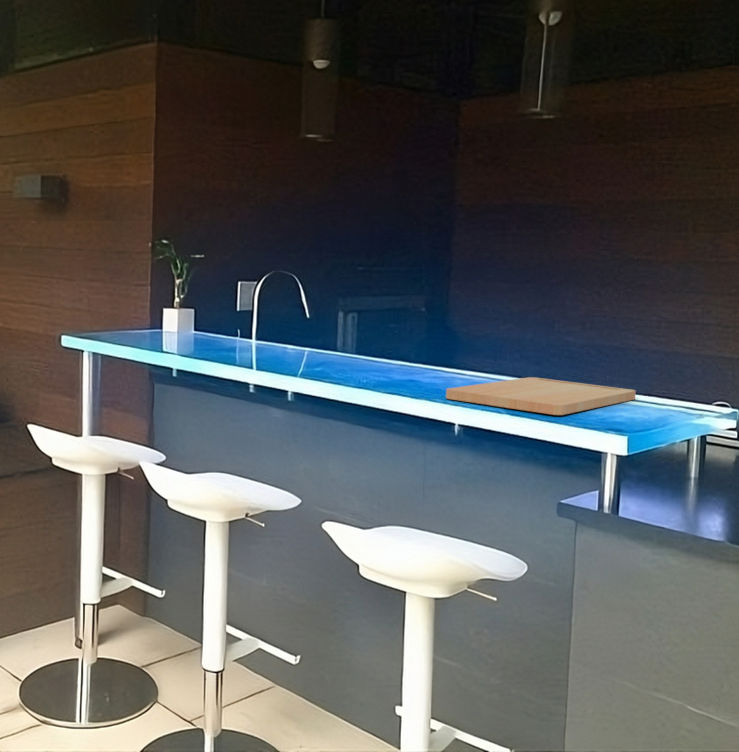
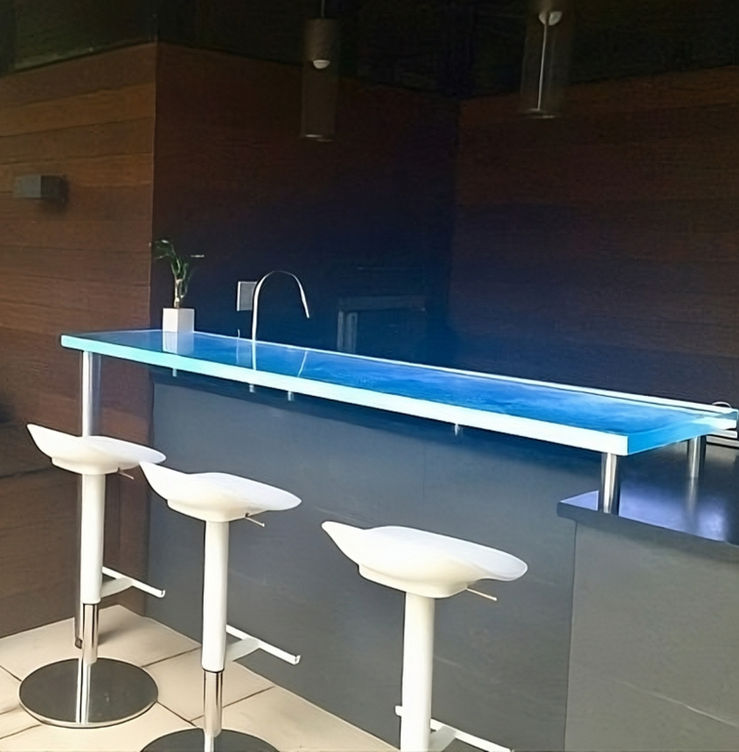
- cutting board (543, 394)
